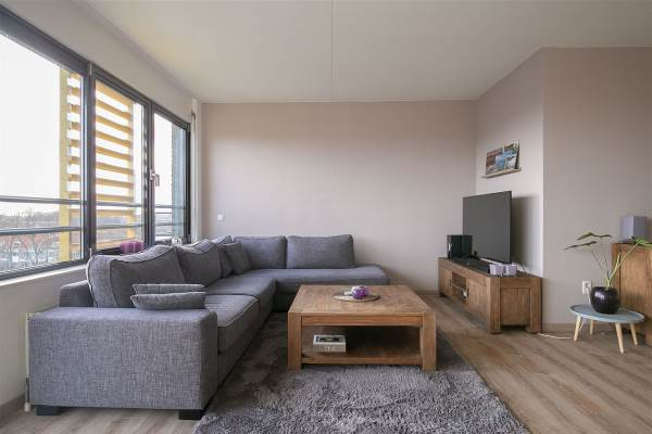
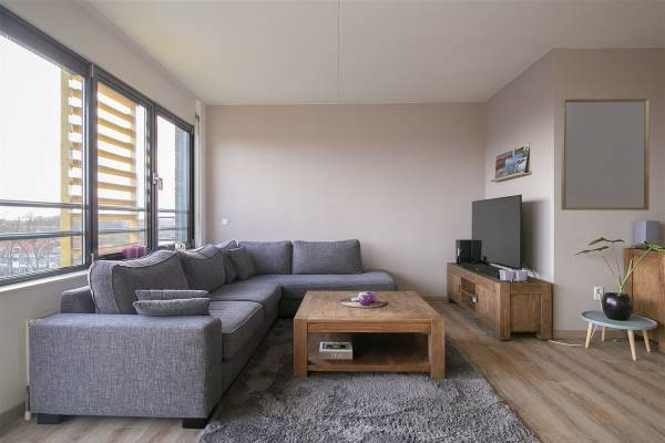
+ home mirror (604, 154)
